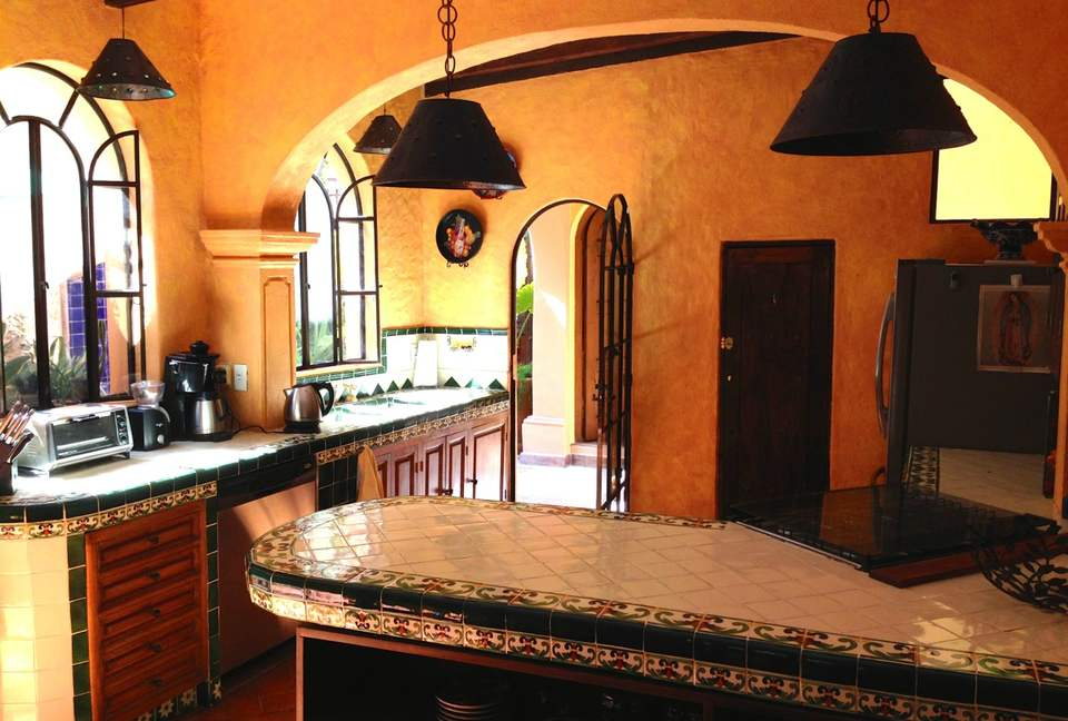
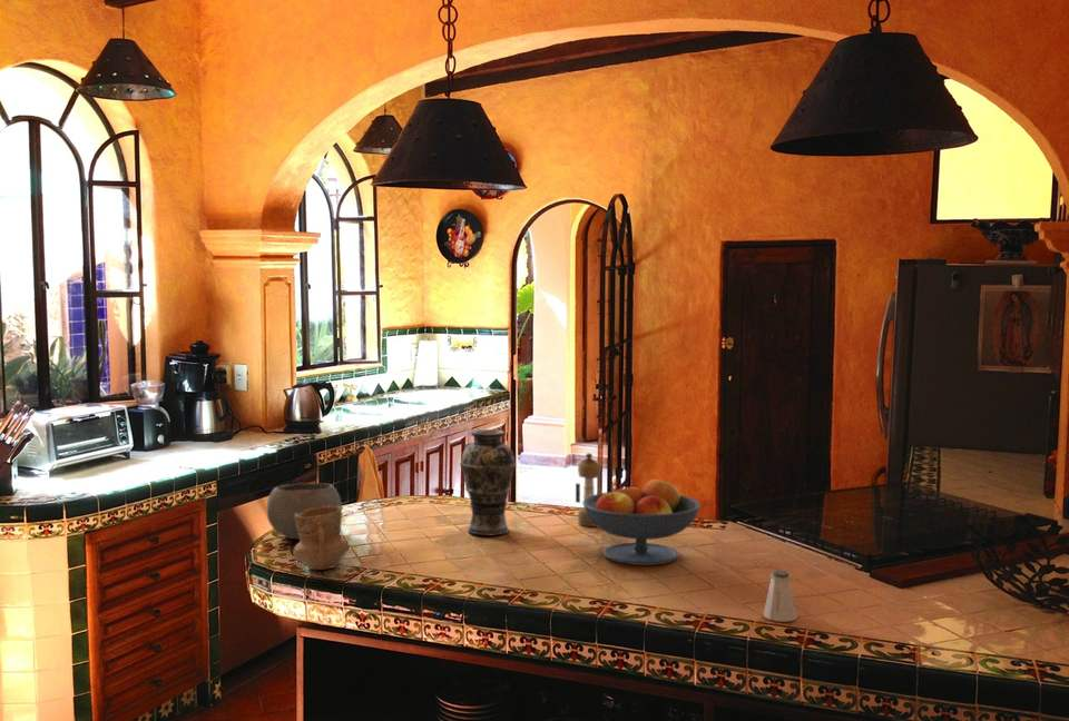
+ bowl (304, 510)
+ fruit bowl (640, 518)
+ saltshaker (779, 594)
+ mug (321, 537)
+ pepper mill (587, 488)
+ vase (488, 481)
